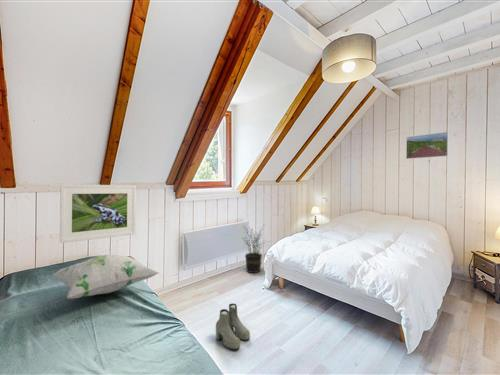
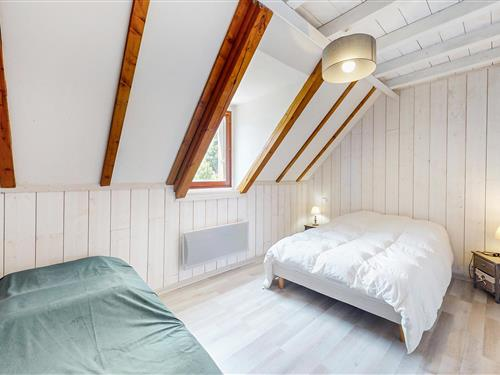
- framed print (426, 146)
- boots (232, 323)
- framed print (101, 211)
- decorative pillow (106, 272)
- potted plant (252, 247)
